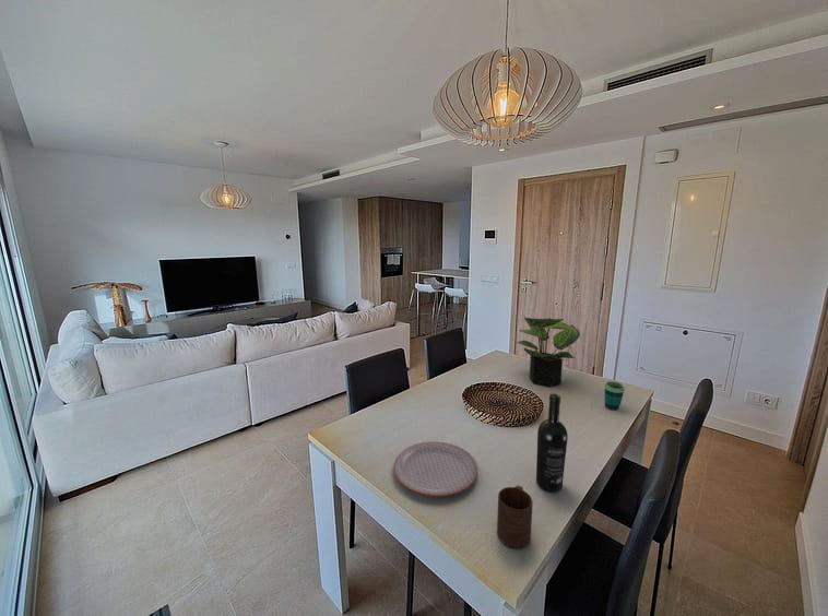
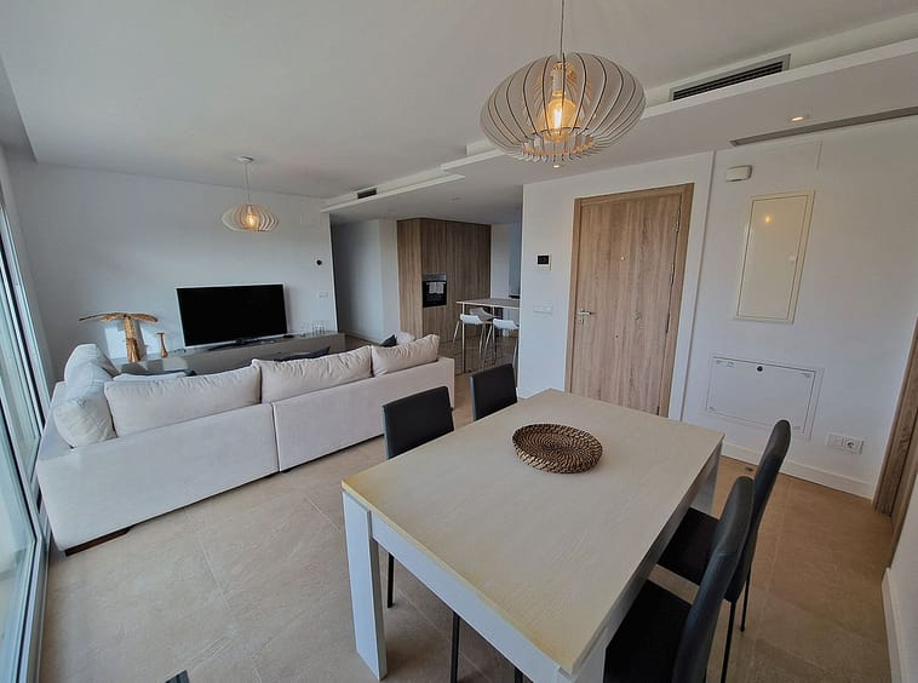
- wine bottle (552, 440)
- plate (435, 467)
- cup (513, 512)
- potted plant (541, 346)
- cup (613, 395)
